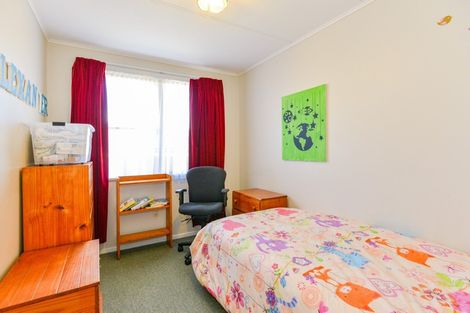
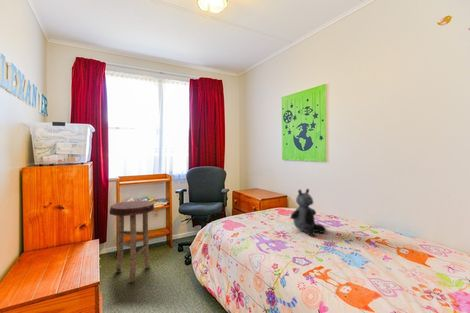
+ stool (132, 239)
+ teddy bear (308, 210)
